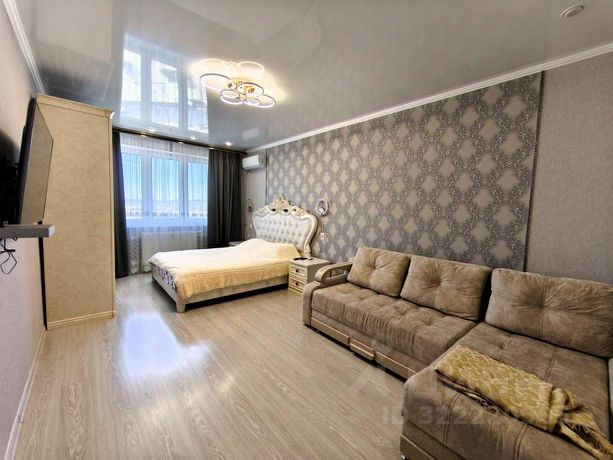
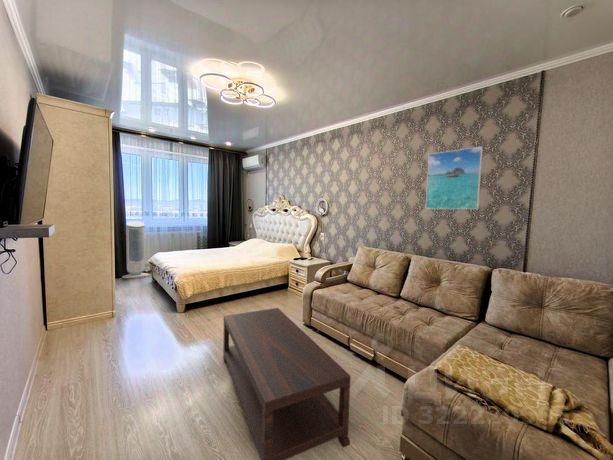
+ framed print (452, 180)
+ coffee table (273, 366)
+ air purifier (135, 248)
